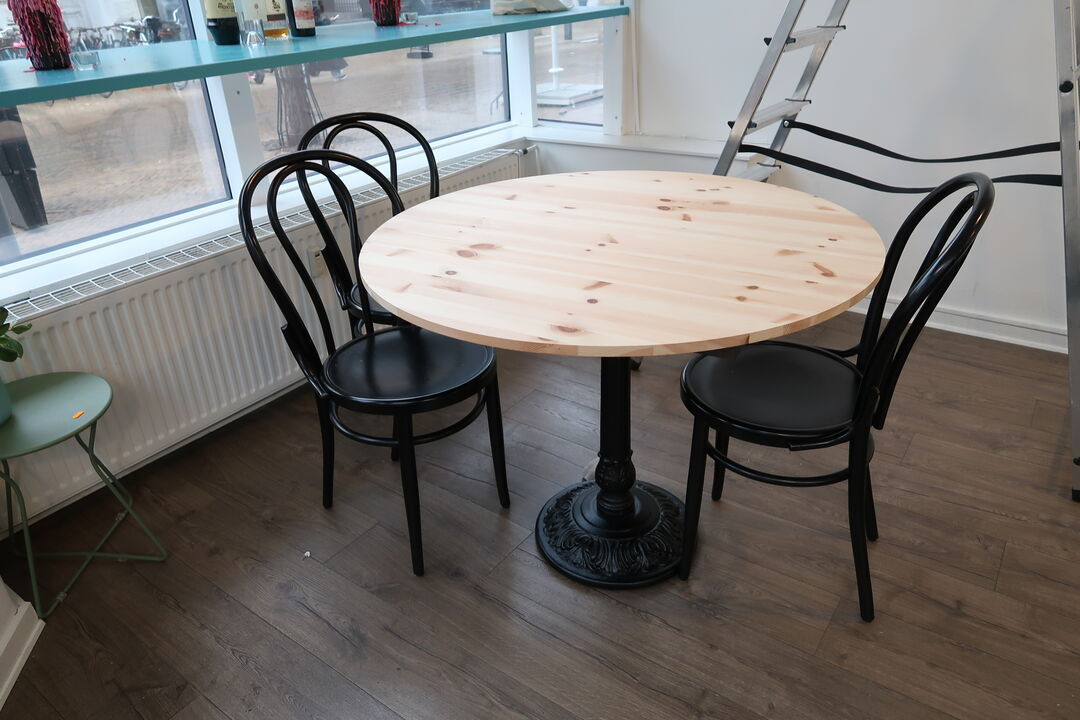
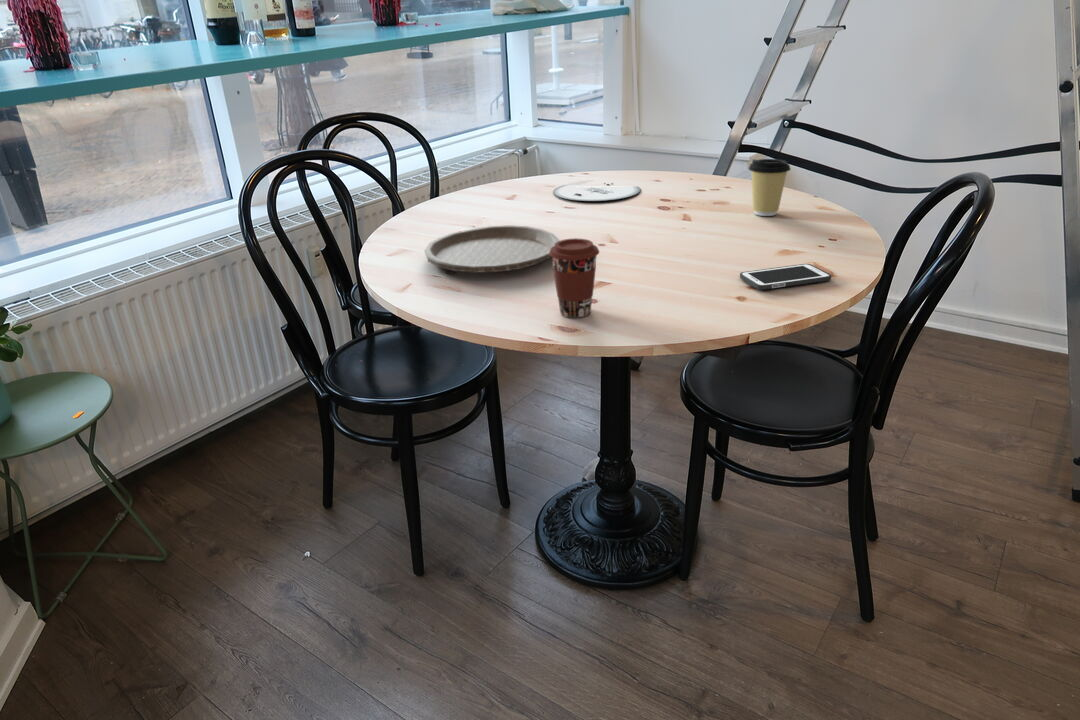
+ cell phone (784, 276)
+ plate (596, 189)
+ plate (493, 249)
+ coffee cup (767, 186)
+ coffee cup (574, 278)
